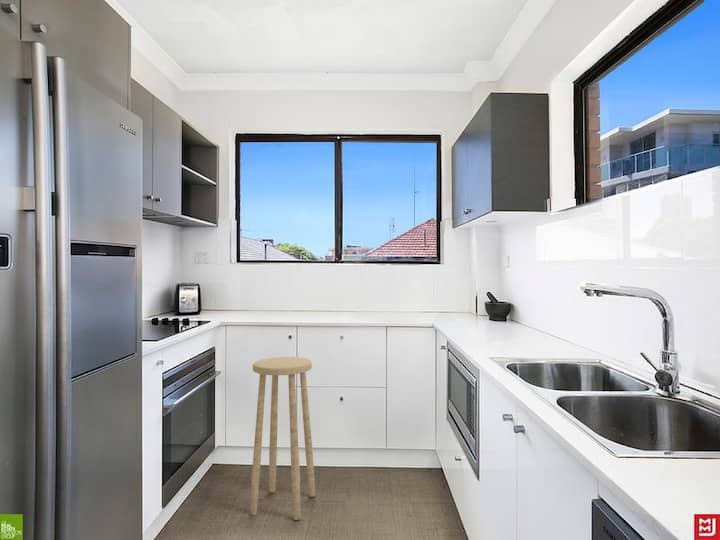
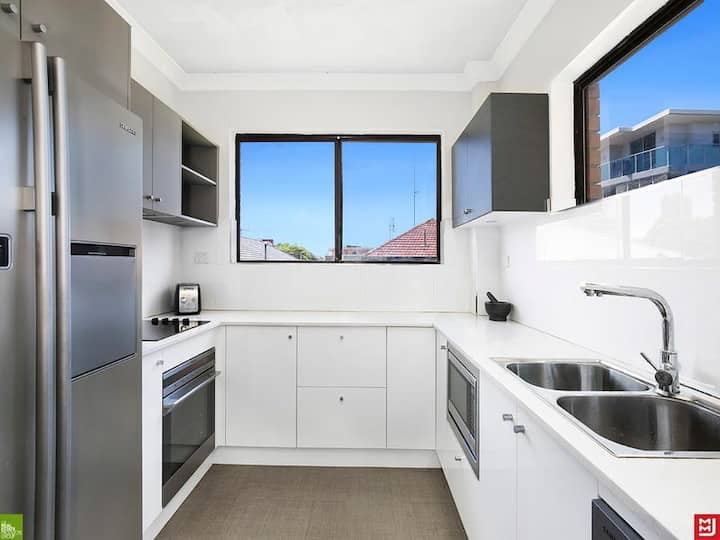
- stool (276, 432)
